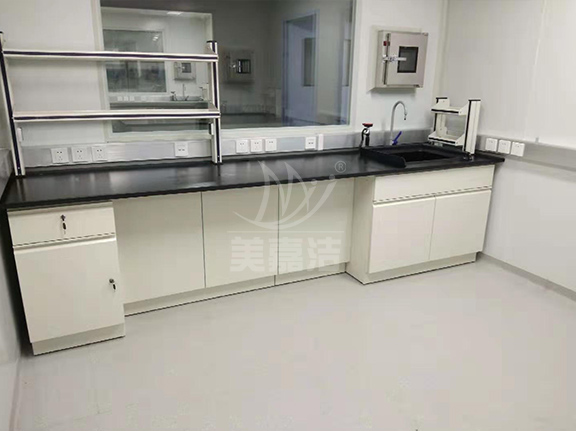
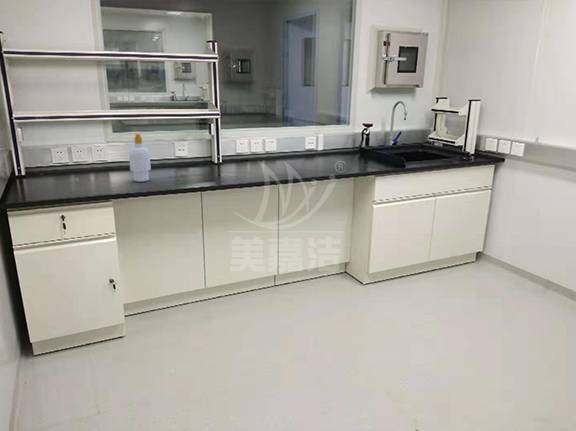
+ soap bottle (139, 157)
